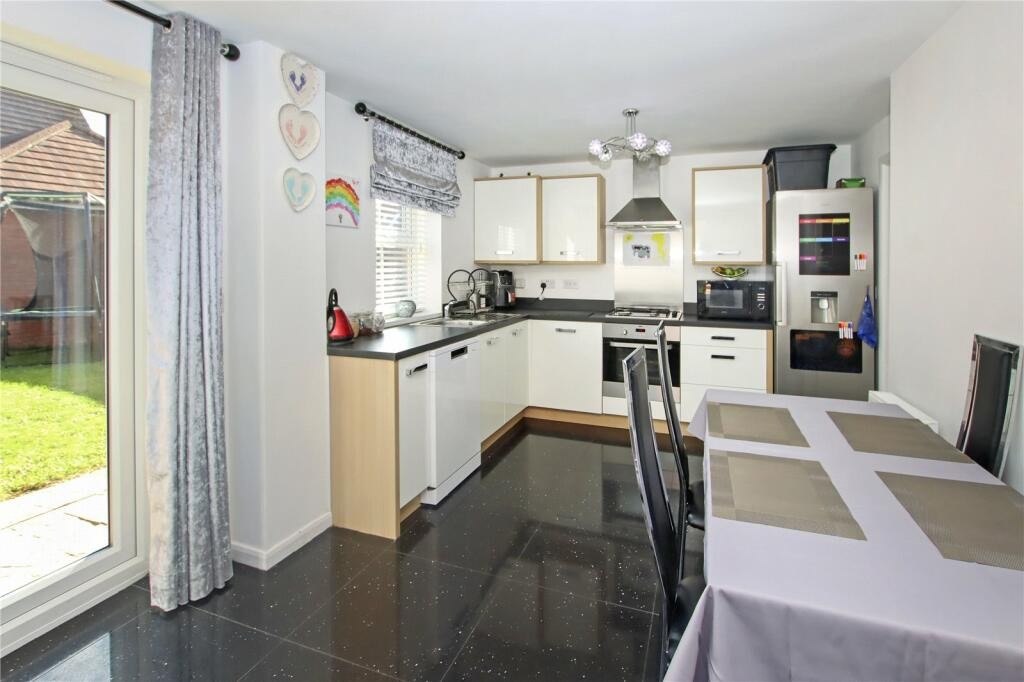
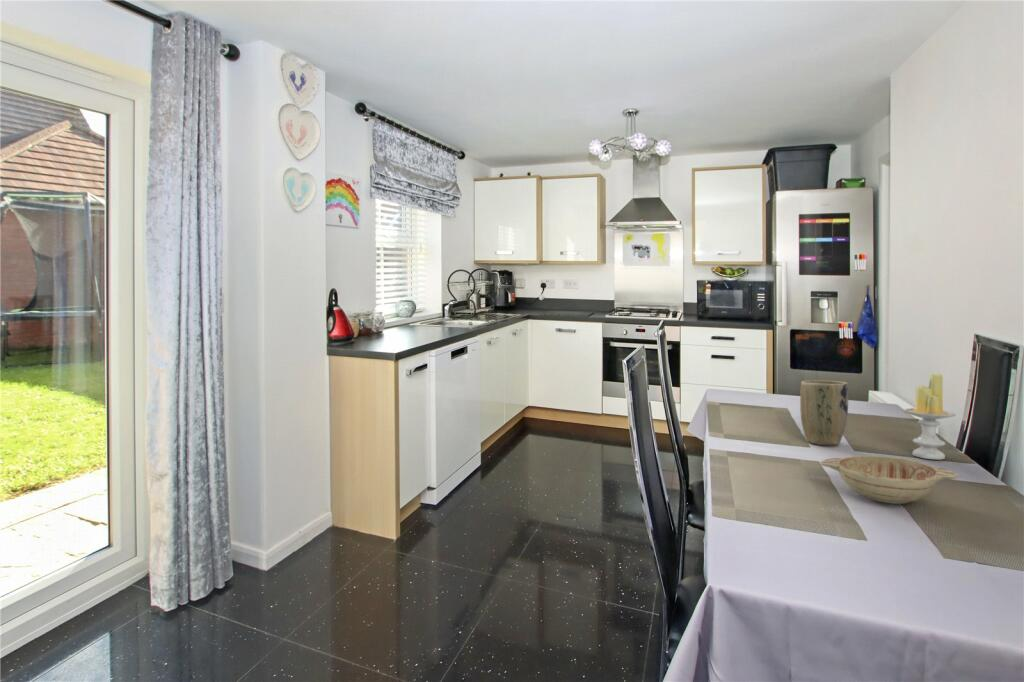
+ candle (929, 414)
+ decorative bowl (884, 481)
+ plant pot (823, 412)
